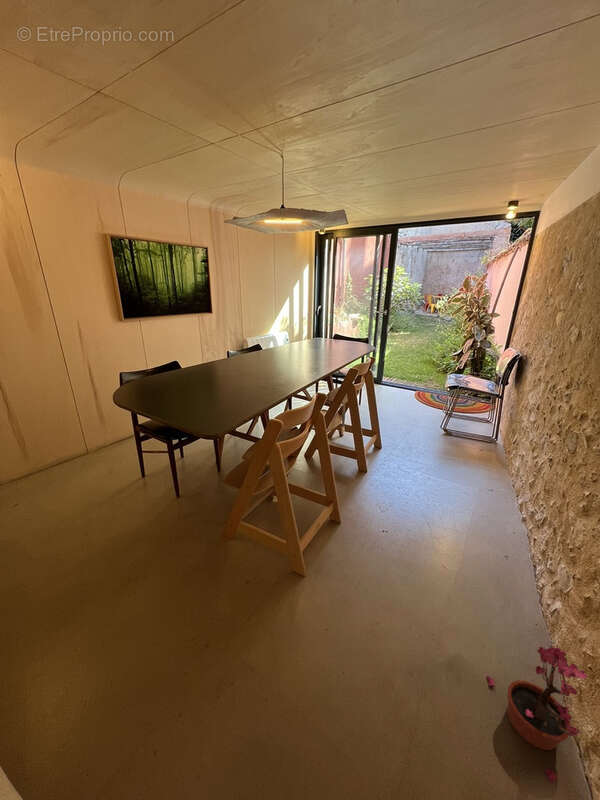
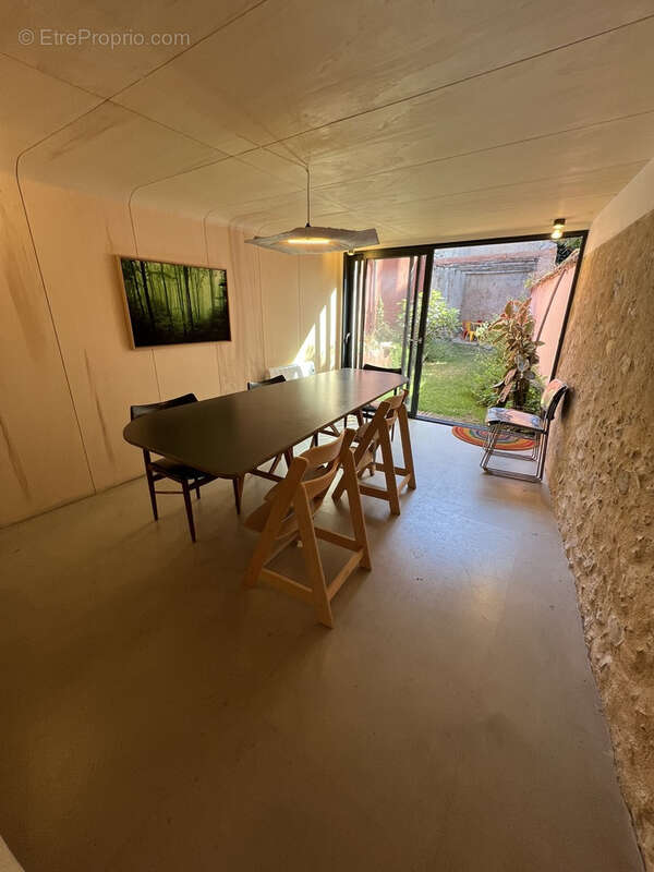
- potted plant (535, 687)
